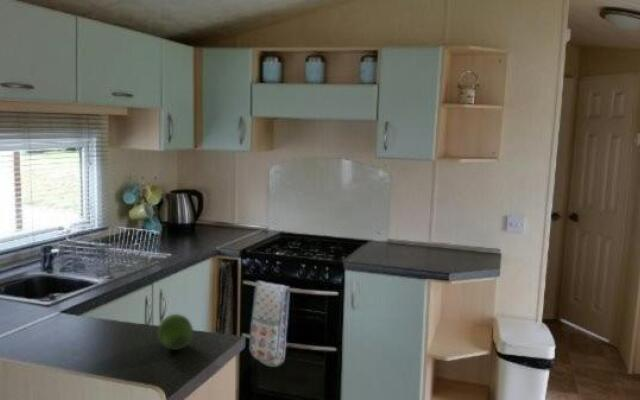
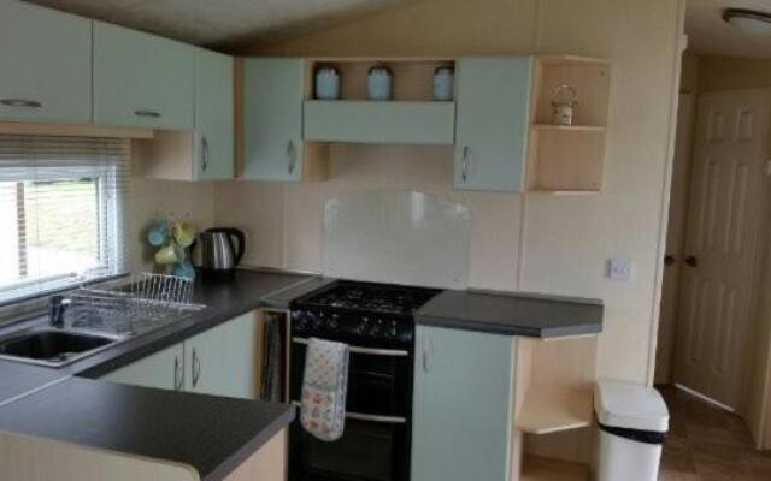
- fruit (175, 330)
